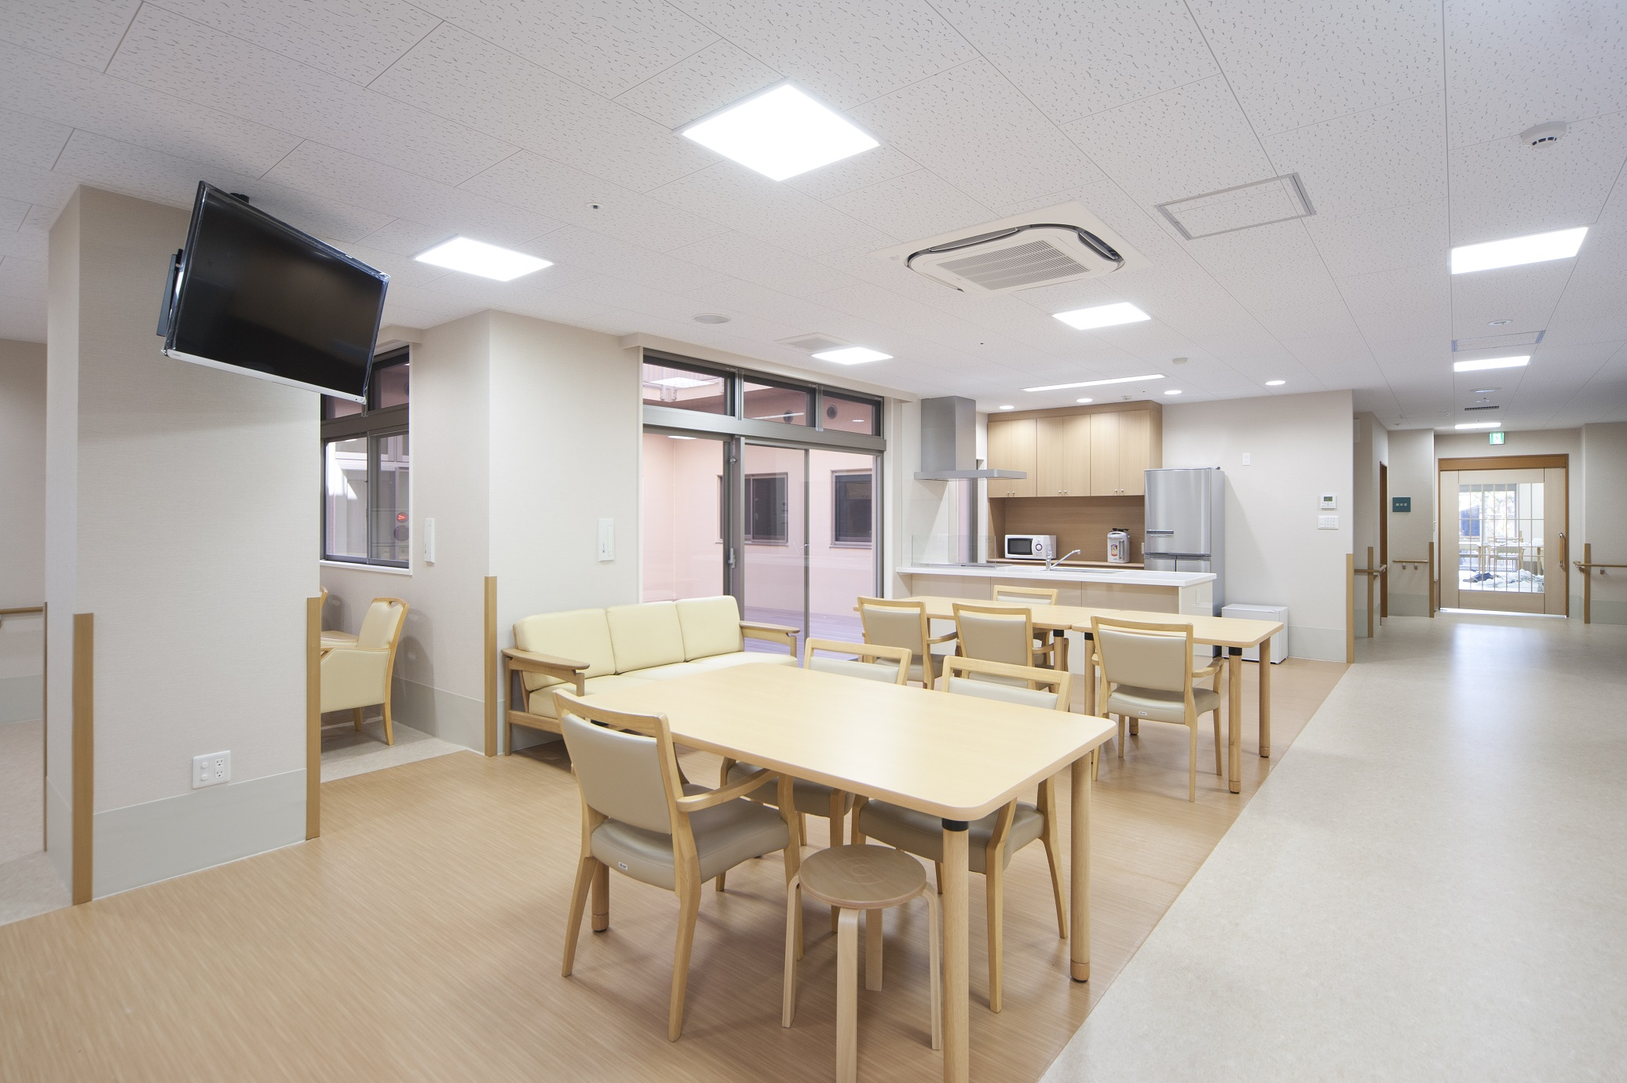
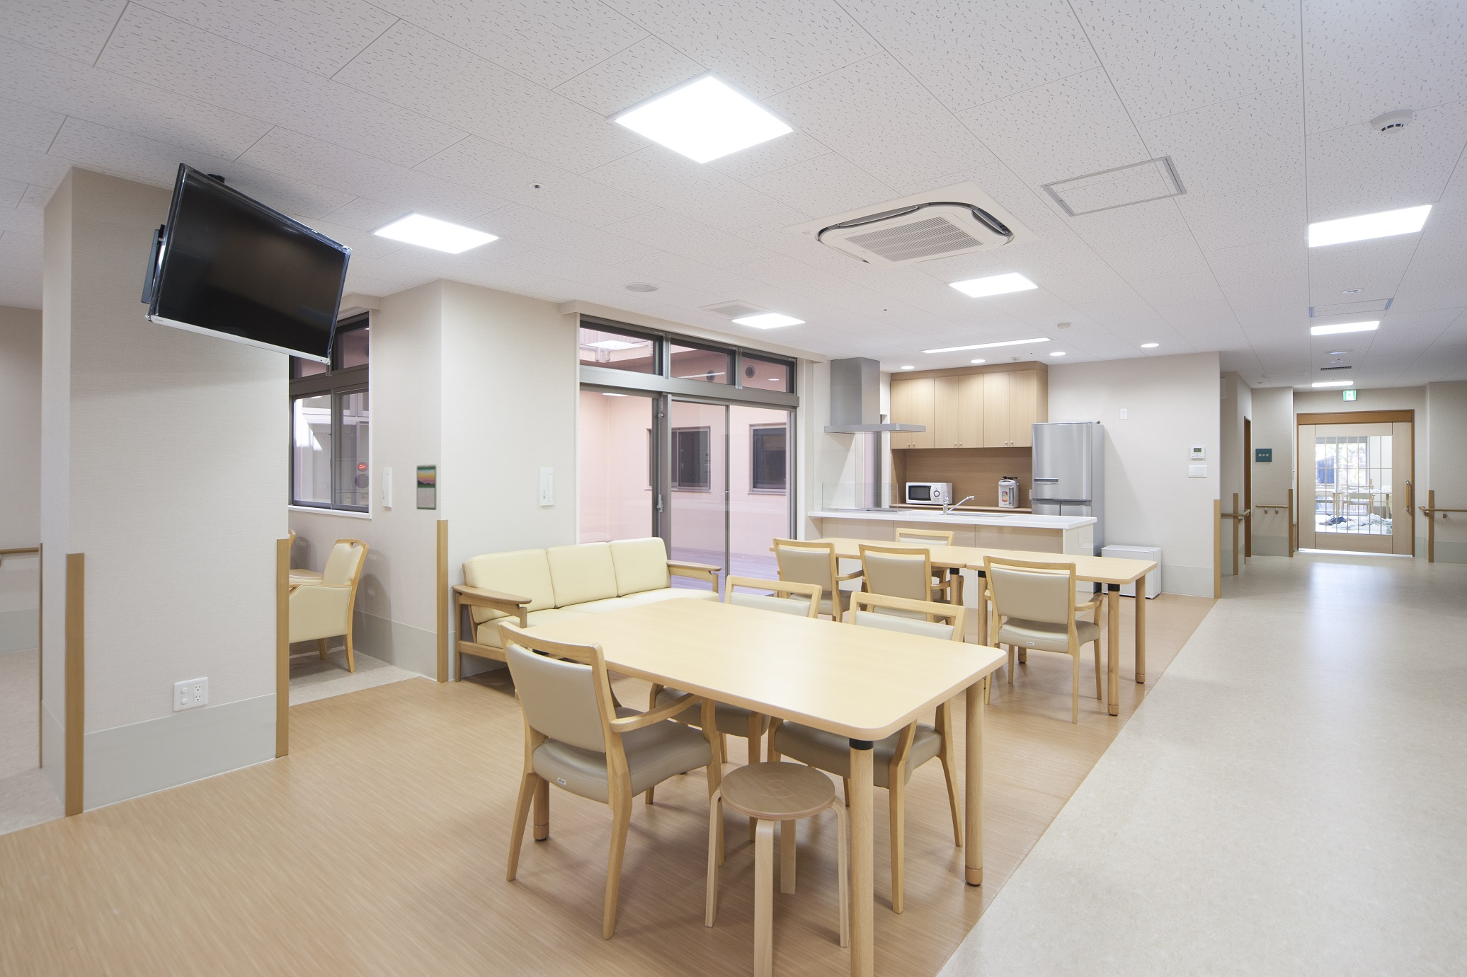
+ calendar (426, 486)
